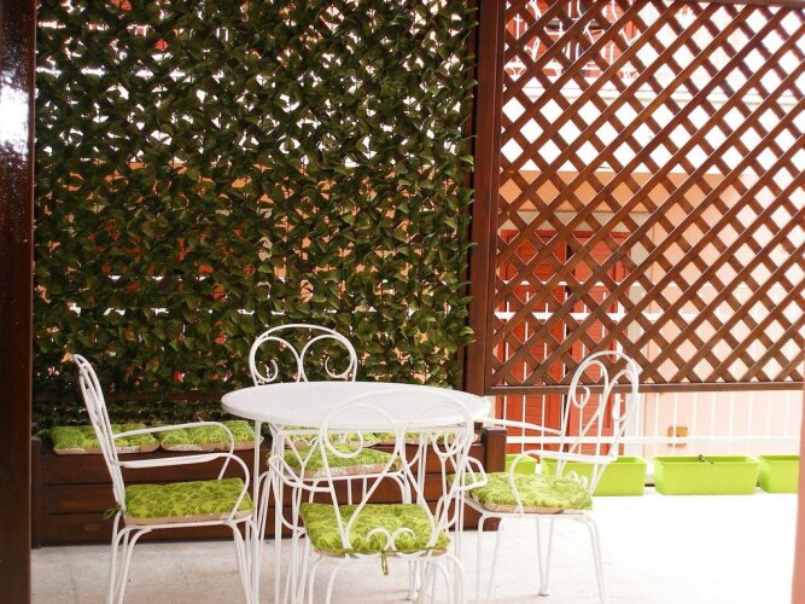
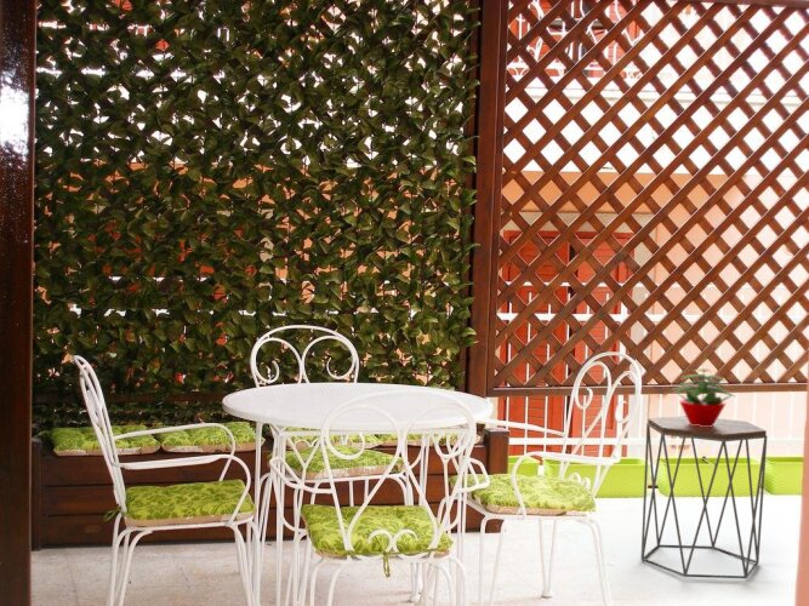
+ side table (702, 493)
+ potted flower (702, 395)
